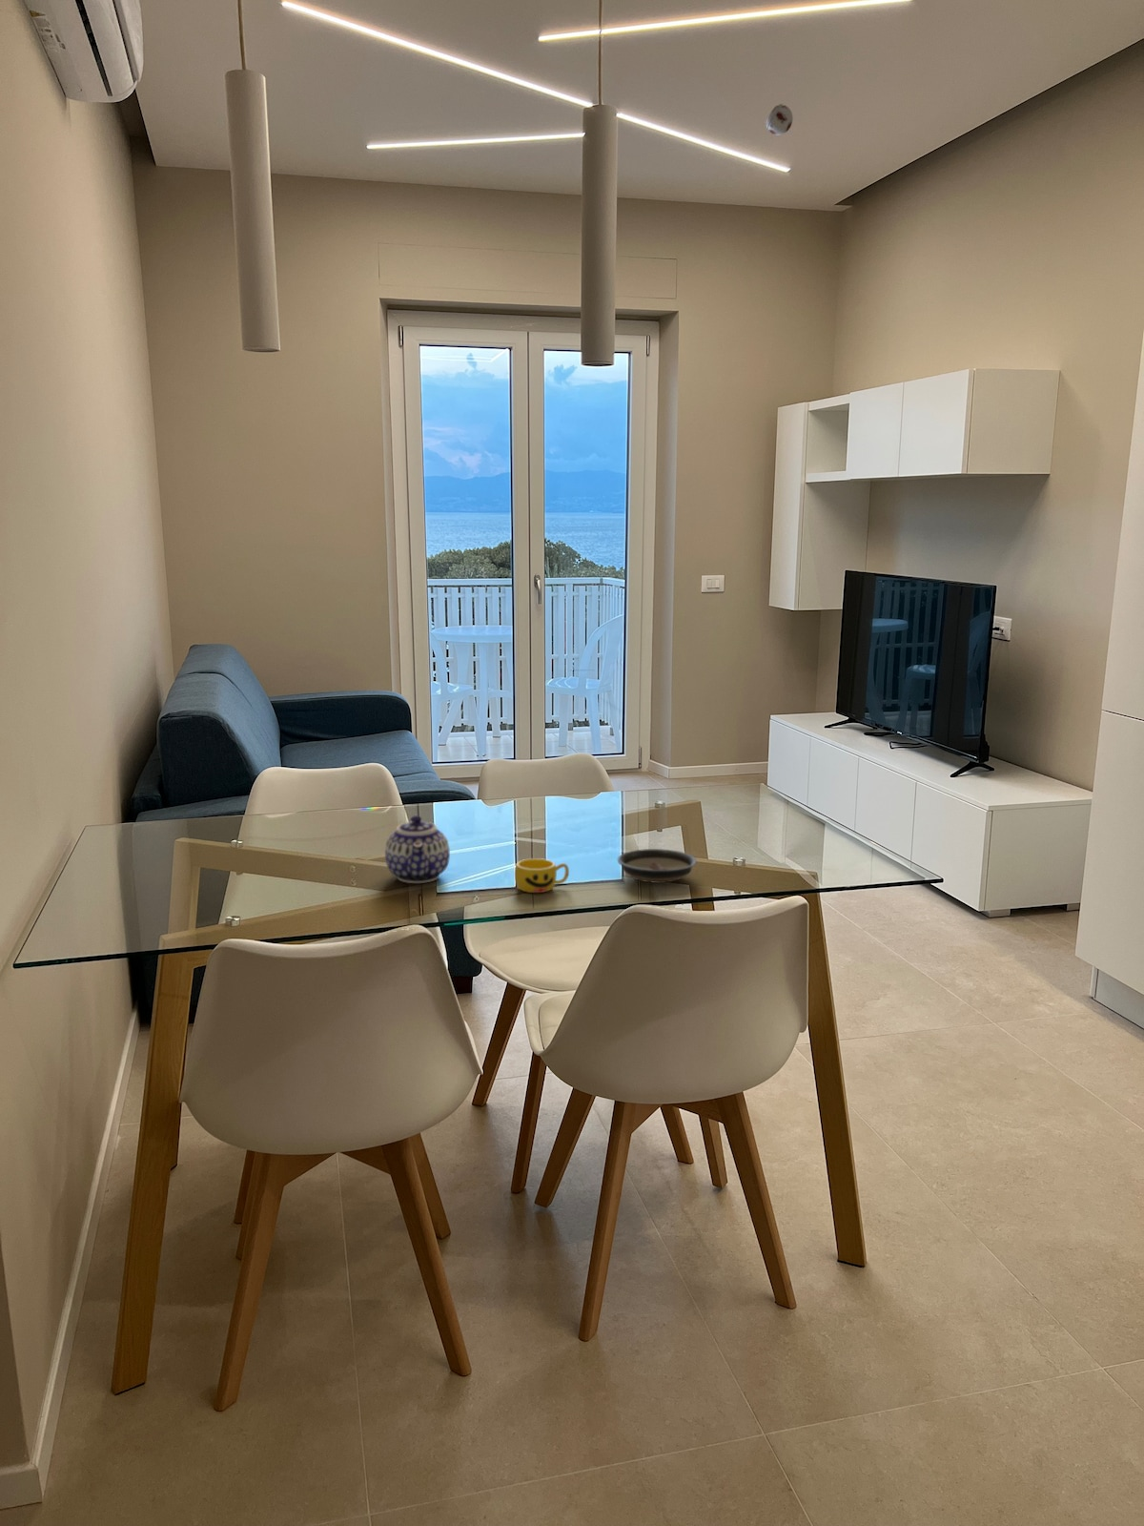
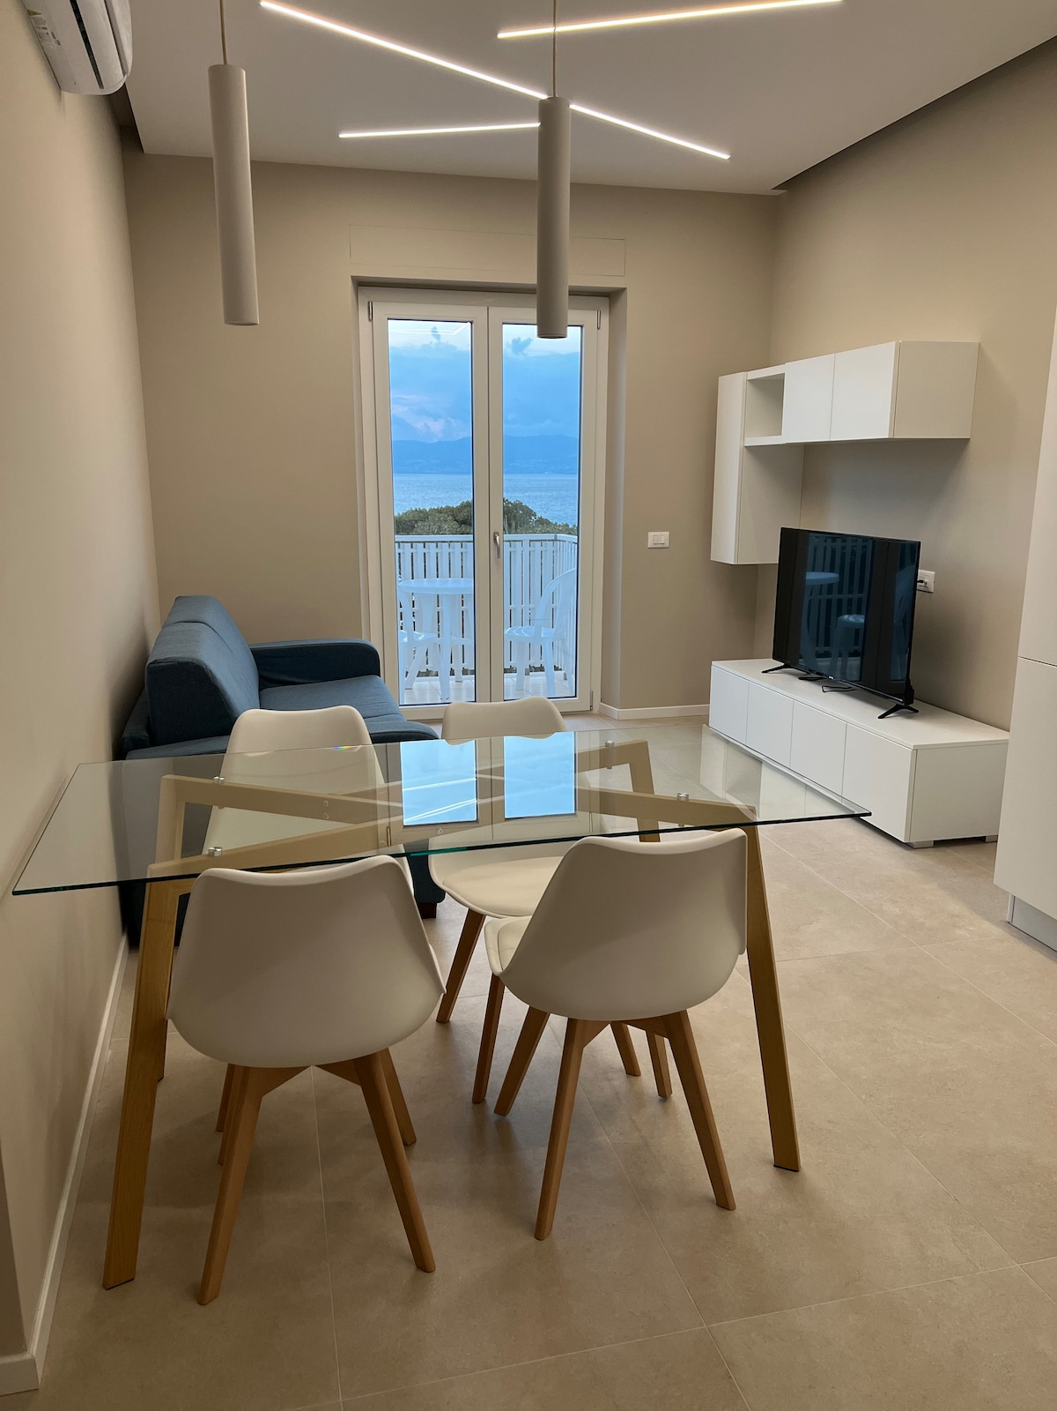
- smoke detector (779, 119)
- teapot (417, 846)
- saucer (656, 868)
- cup (542, 876)
